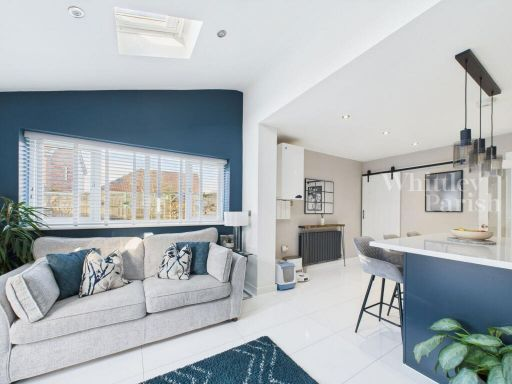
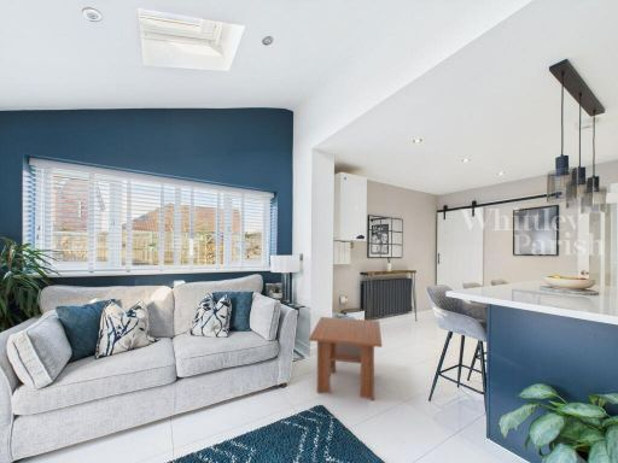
+ coffee table (346, 354)
